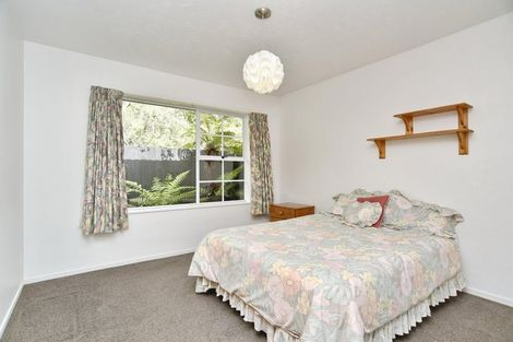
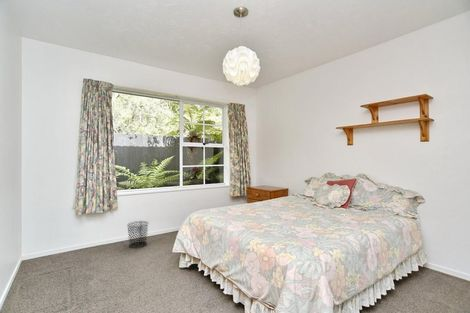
+ waste bin (138, 234)
